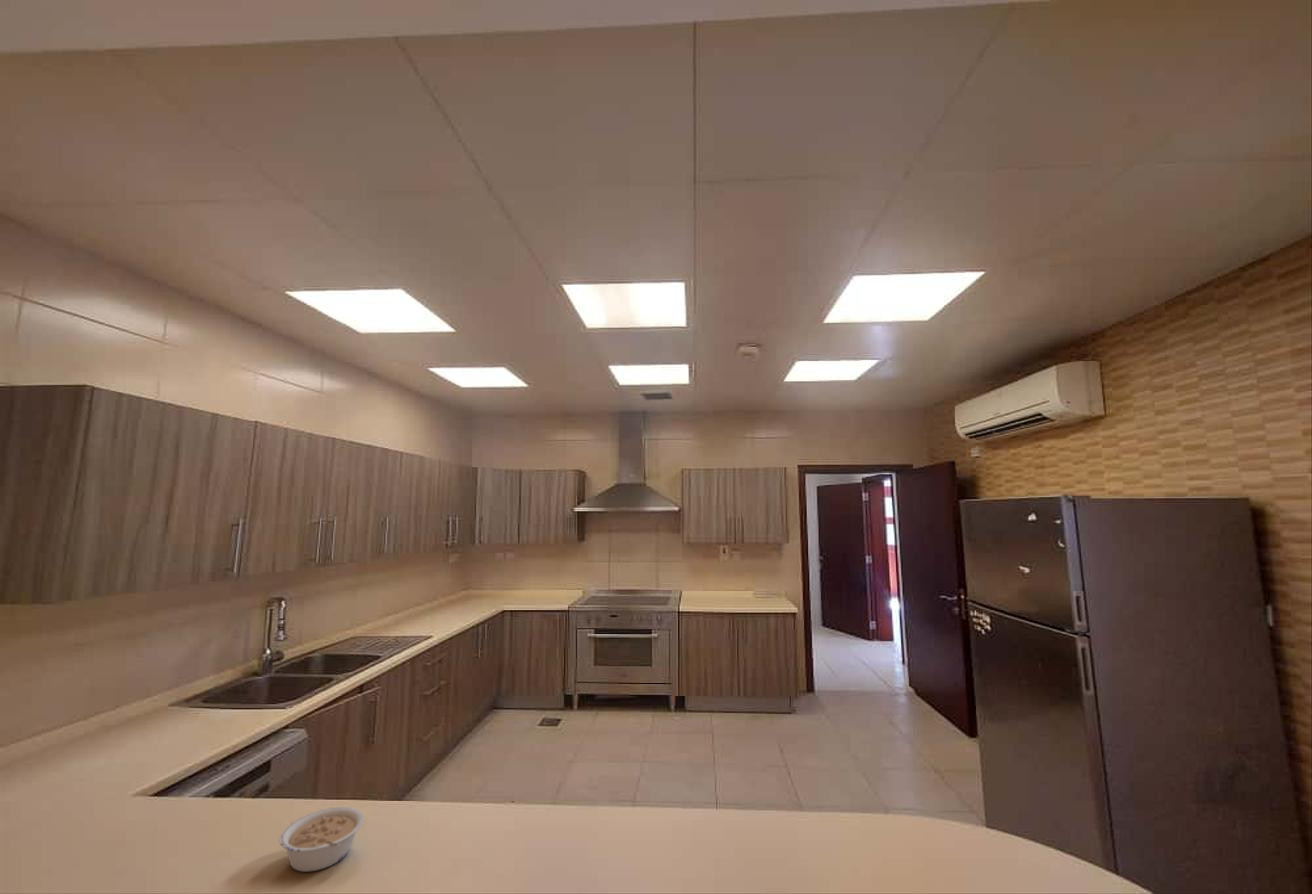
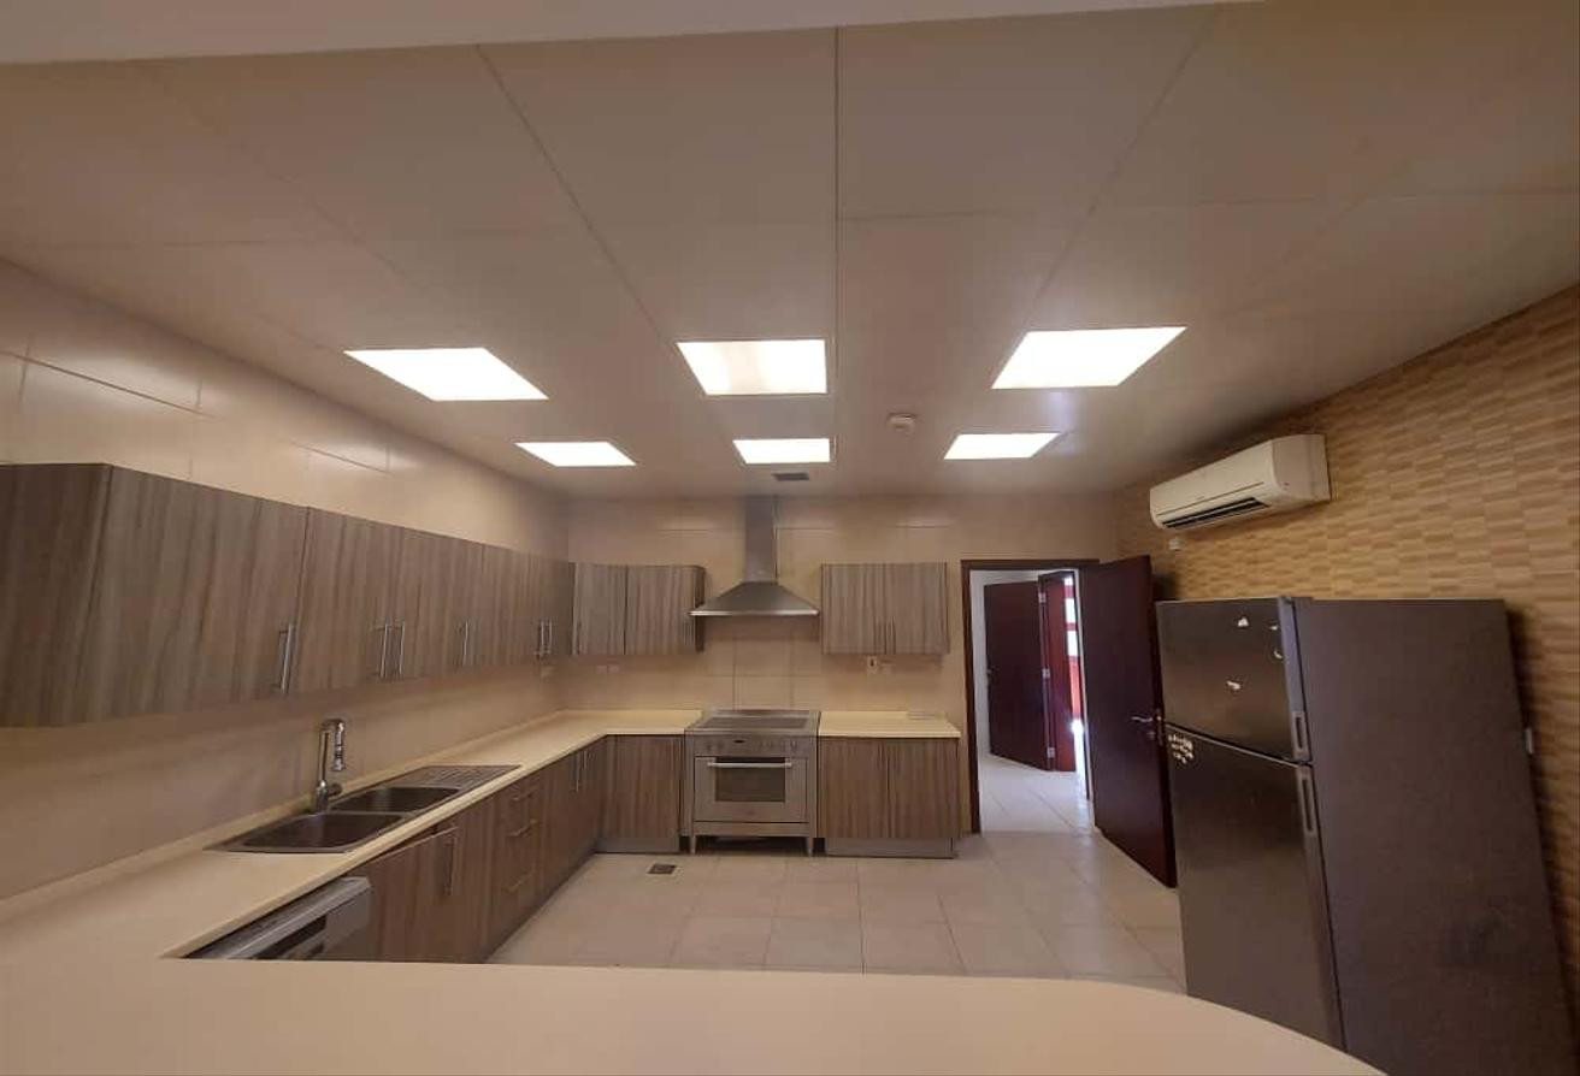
- legume (324, 838)
